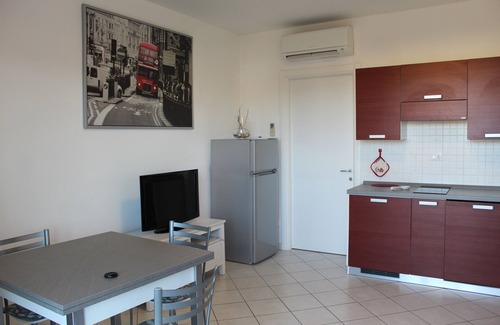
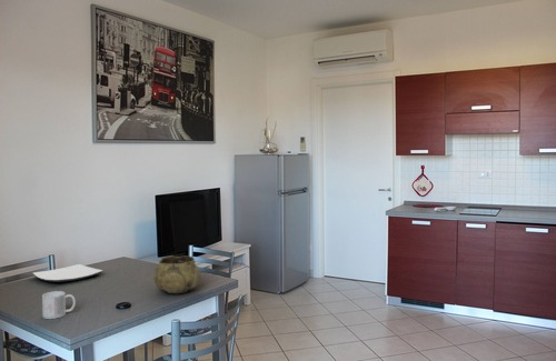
+ mug (59, 303)
+ plate (68, 273)
+ decorative bowl (177, 274)
